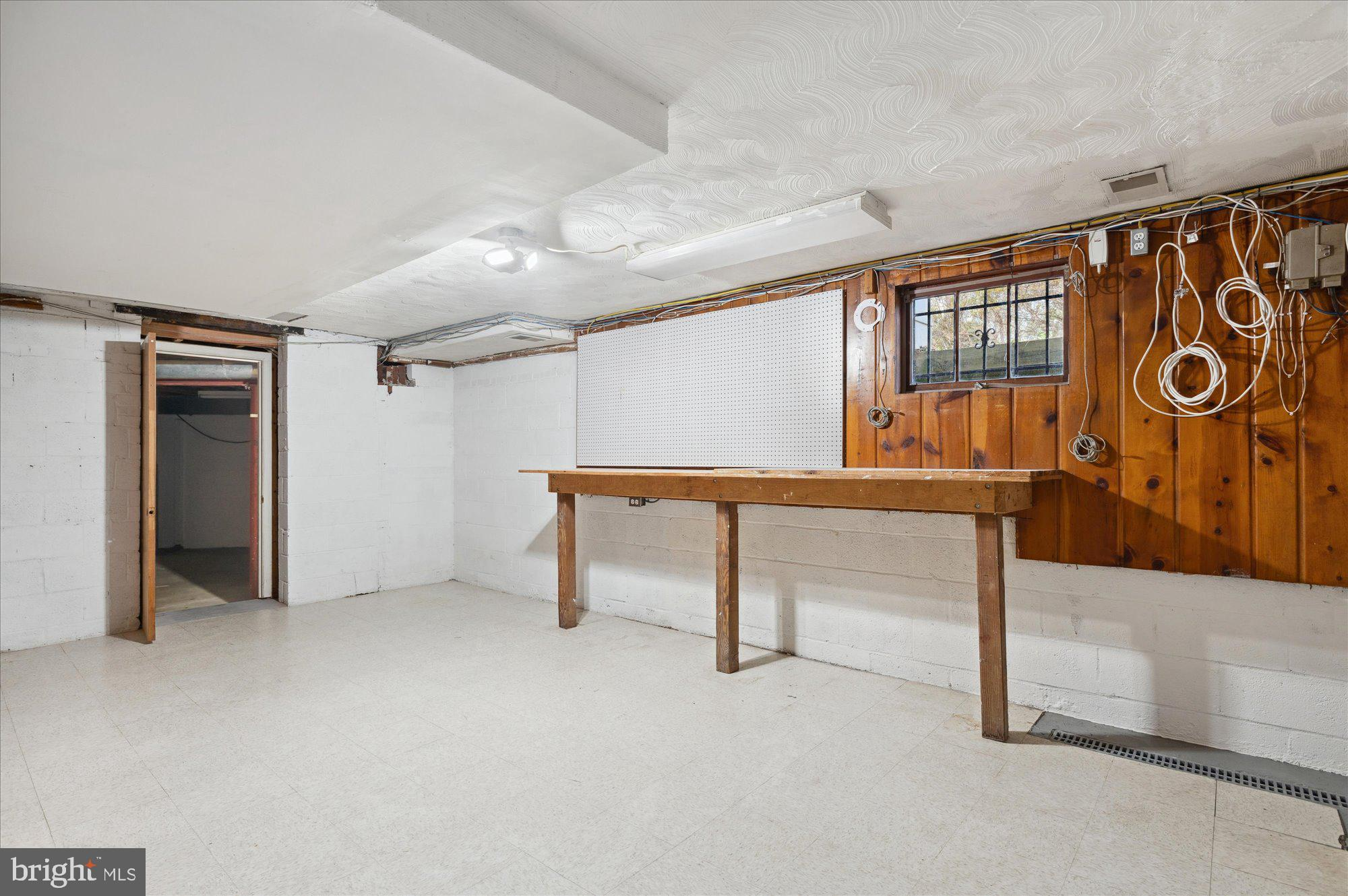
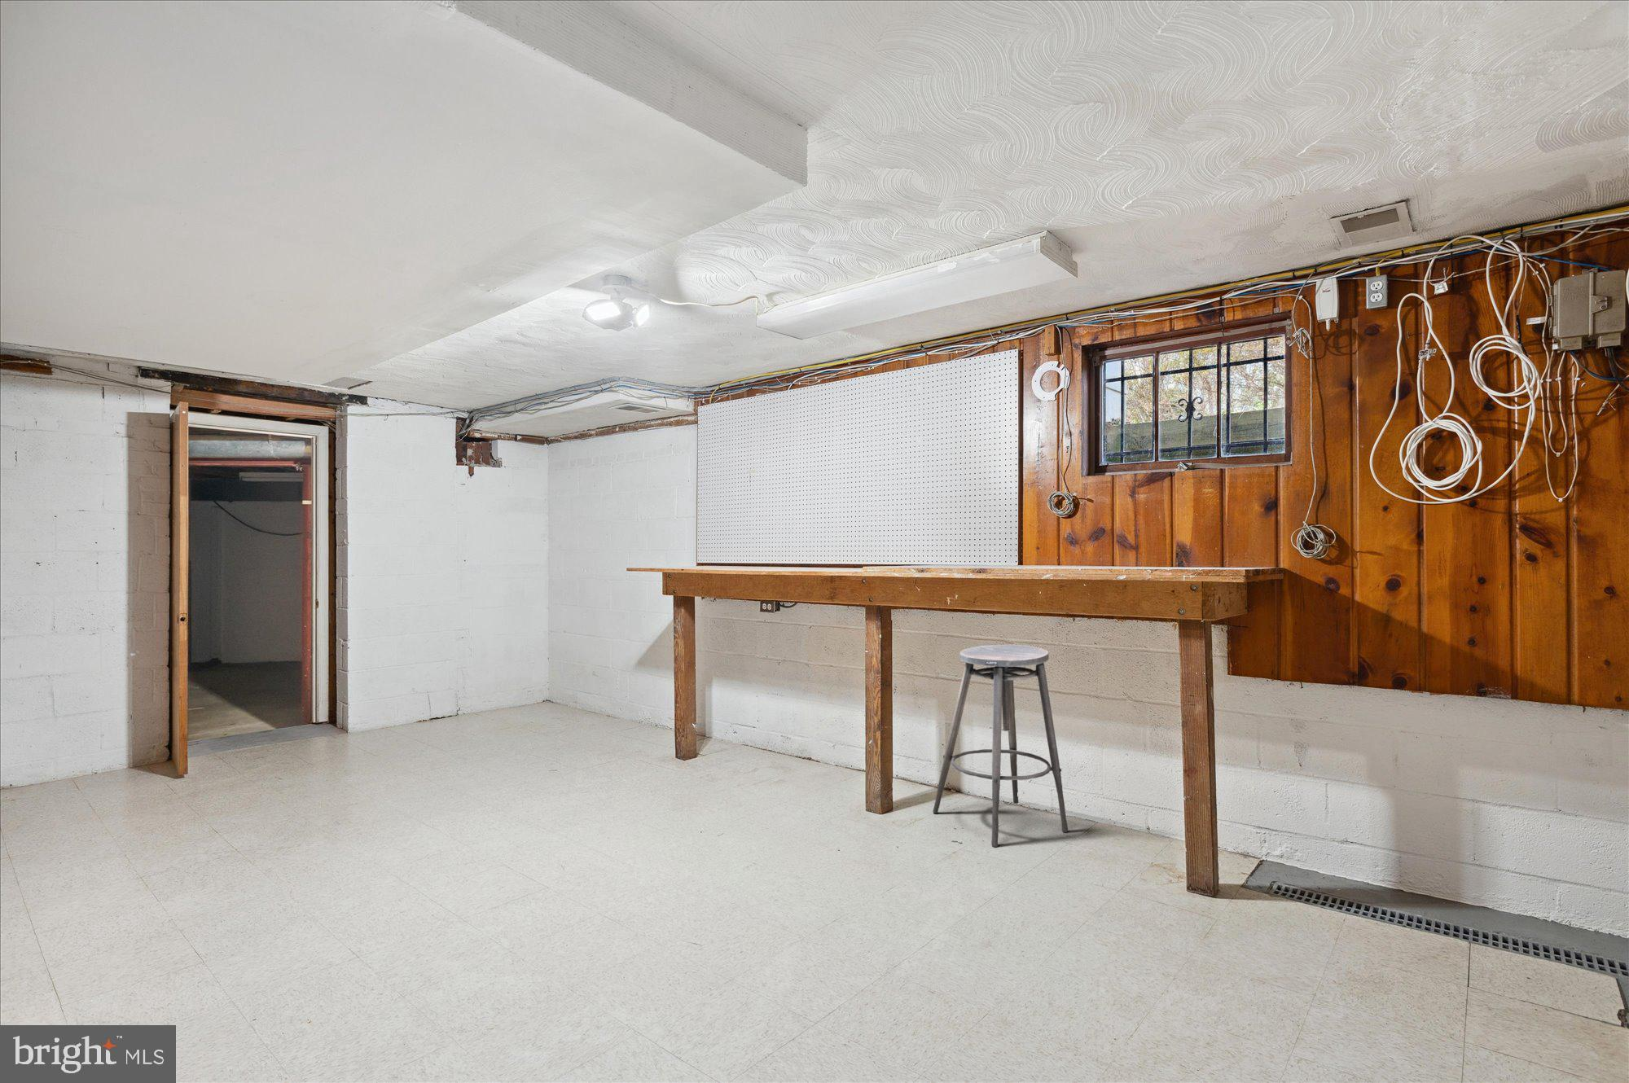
+ stool (998, 735)
